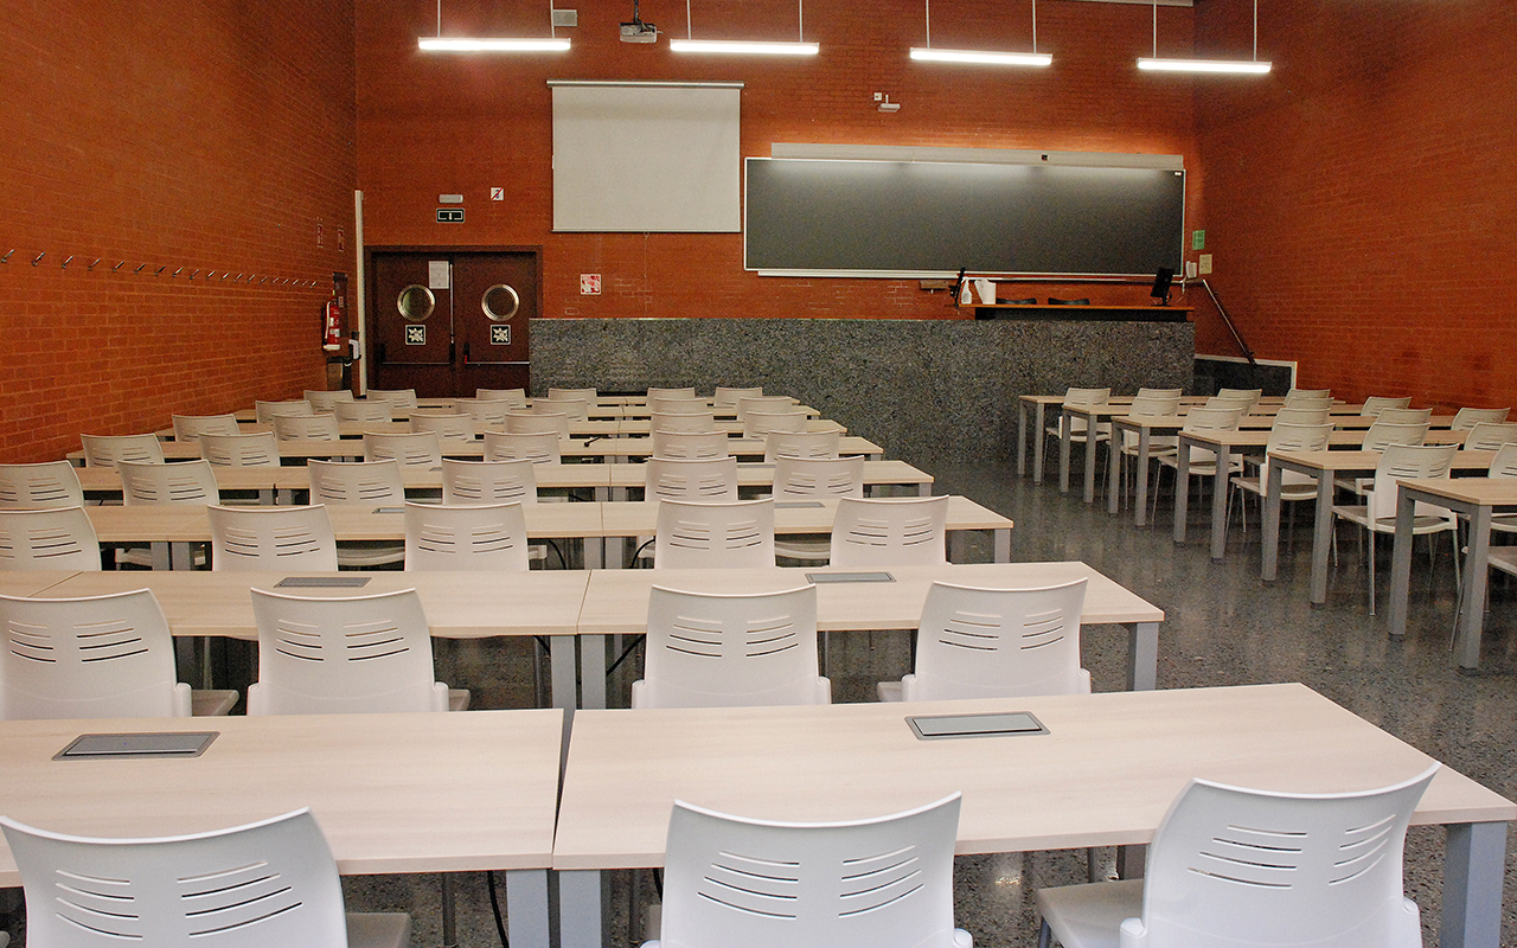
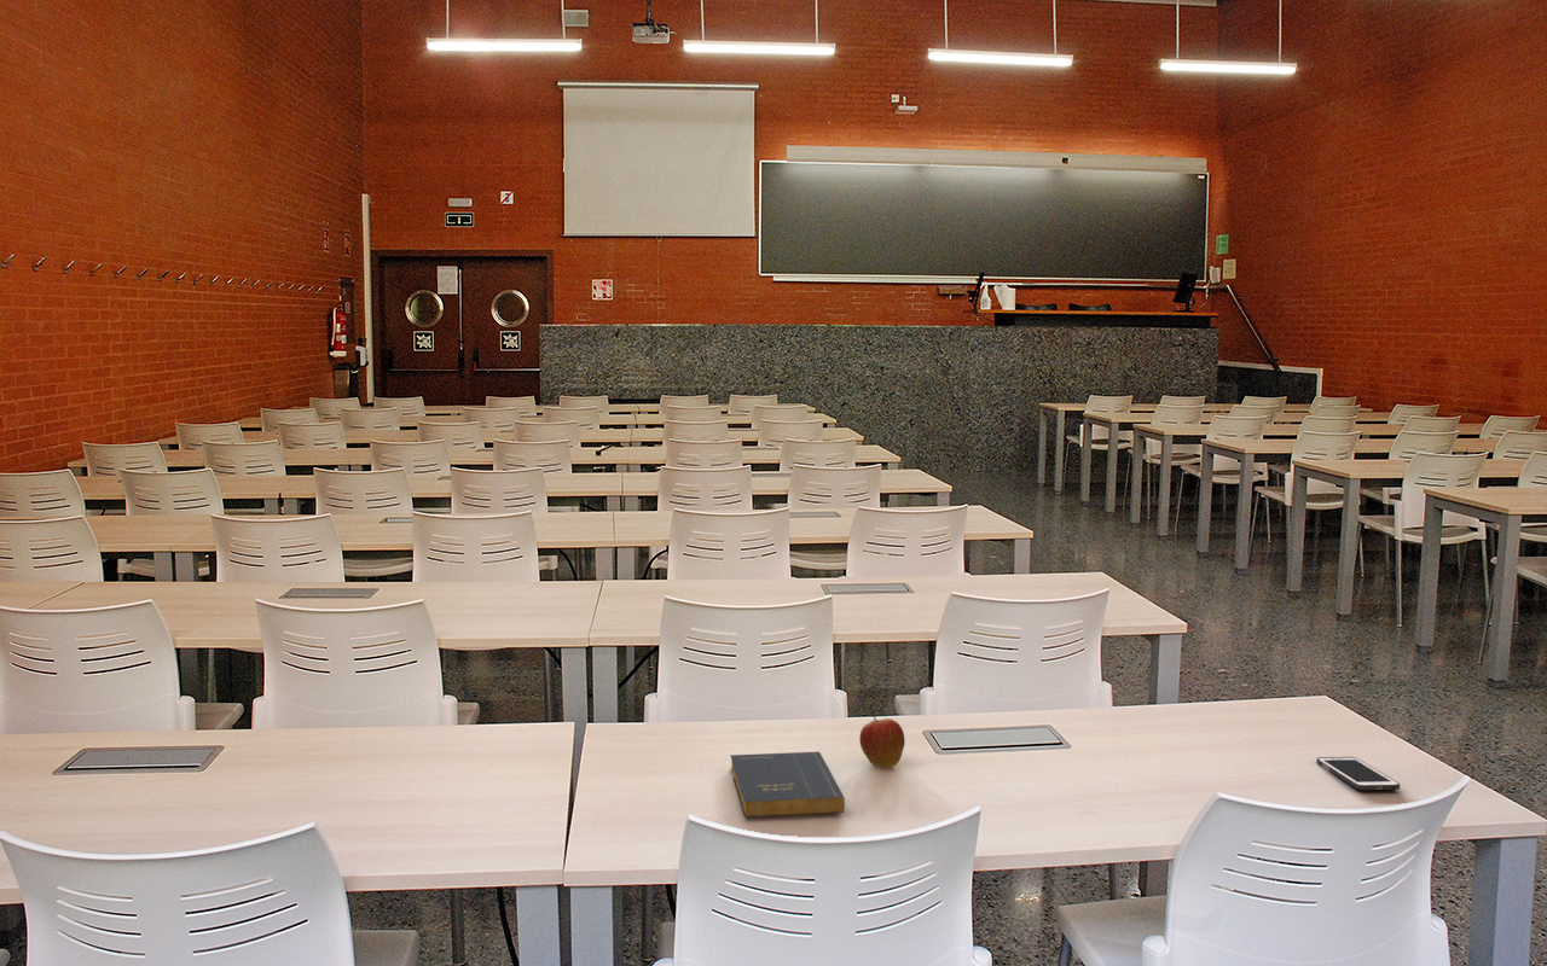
+ cell phone (1356, 773)
+ book (783, 780)
+ apple (881, 738)
